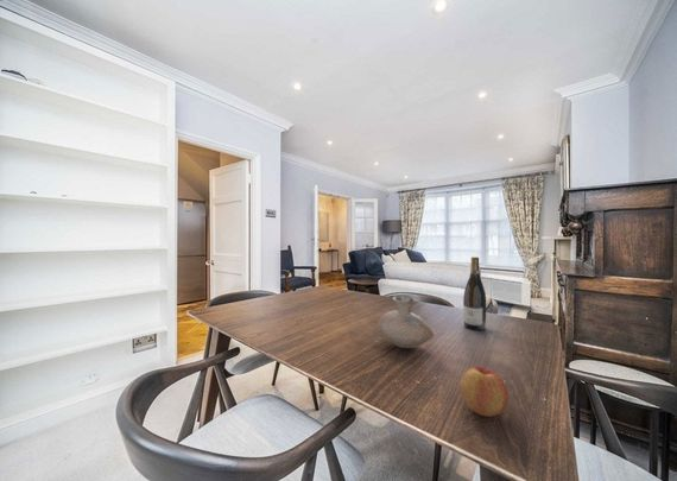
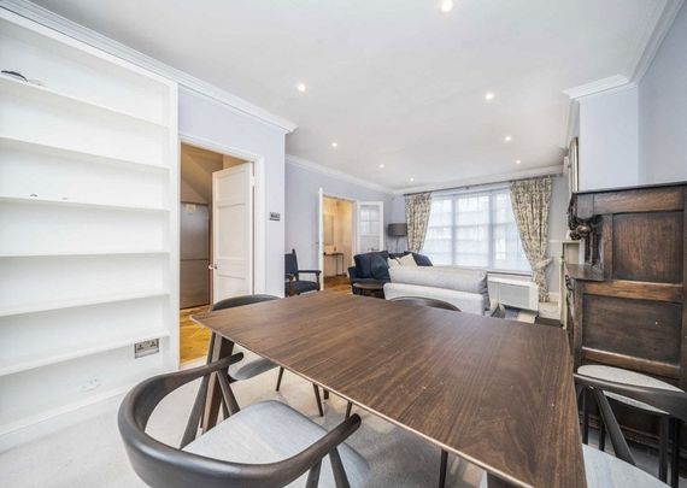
- wine bottle (474, 291)
- vase (404, 322)
- apple (482, 388)
